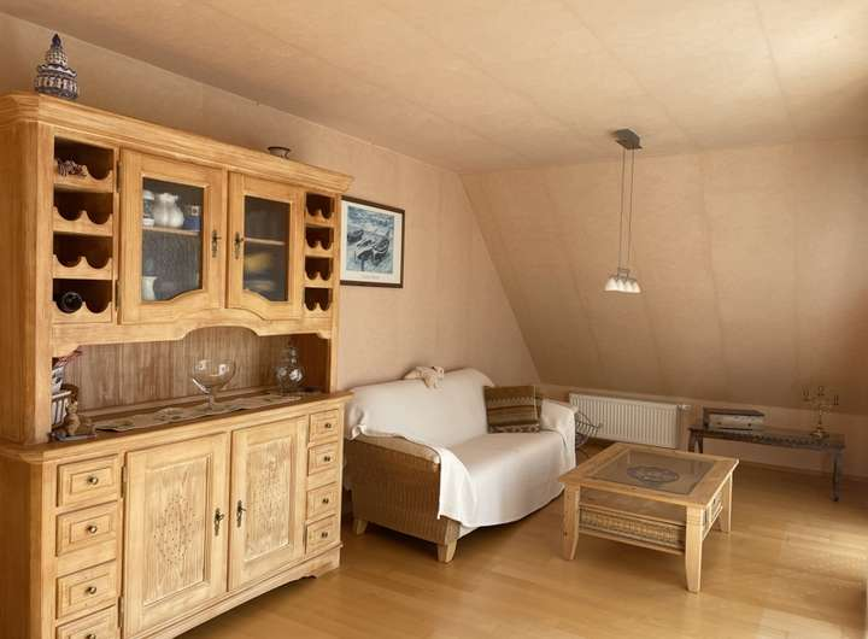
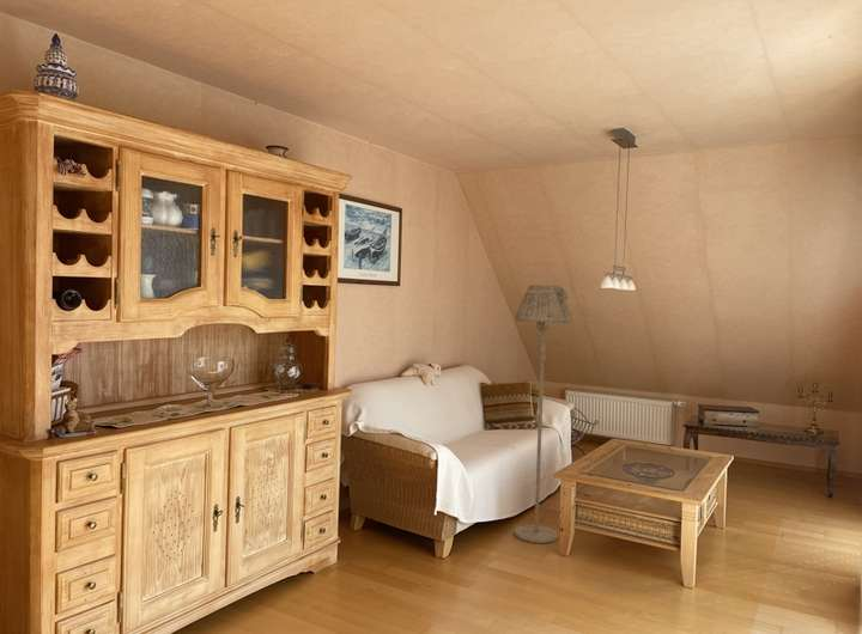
+ floor lamp (540, 410)
